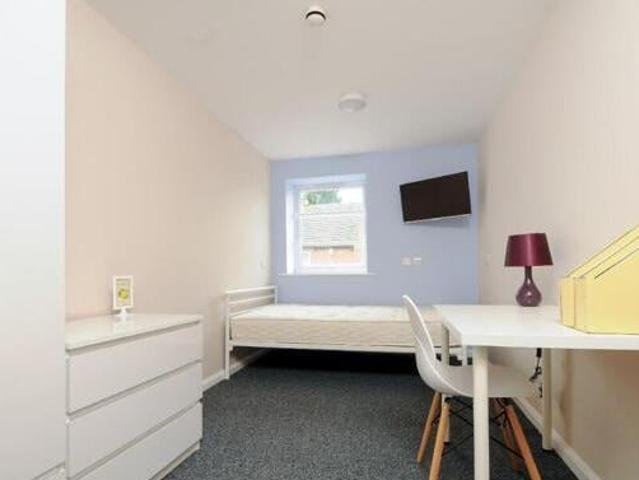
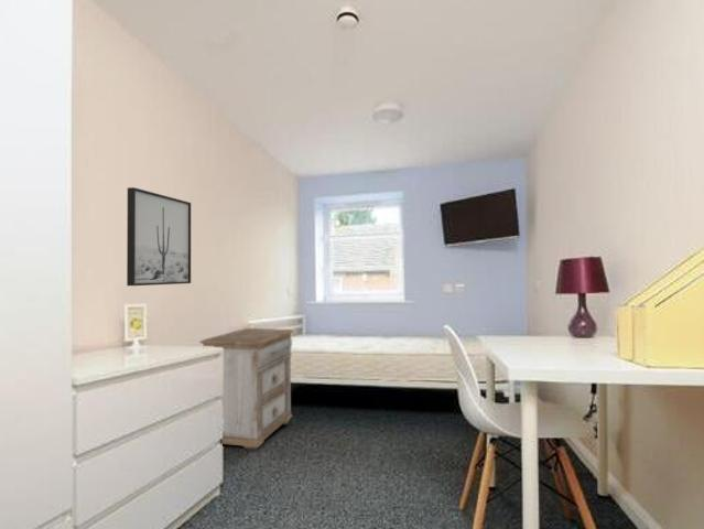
+ wall art (162, 239)
+ nightstand (250, 382)
